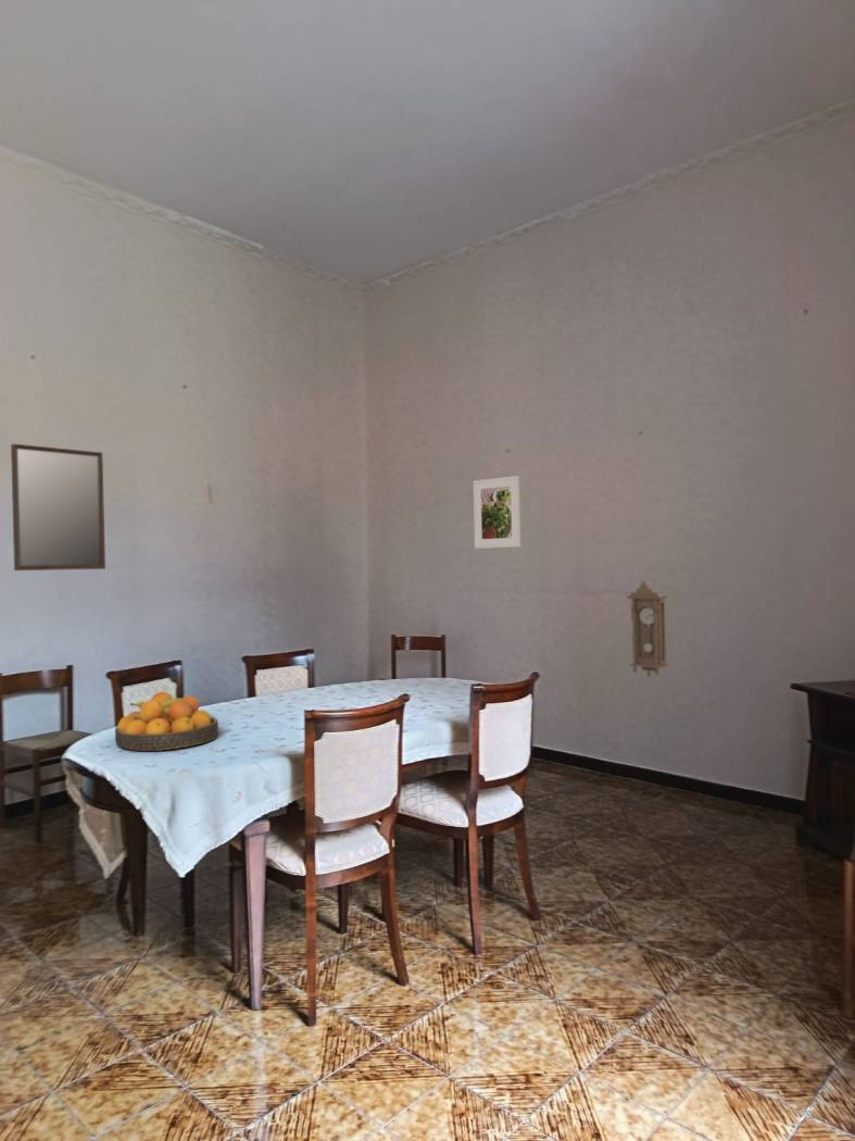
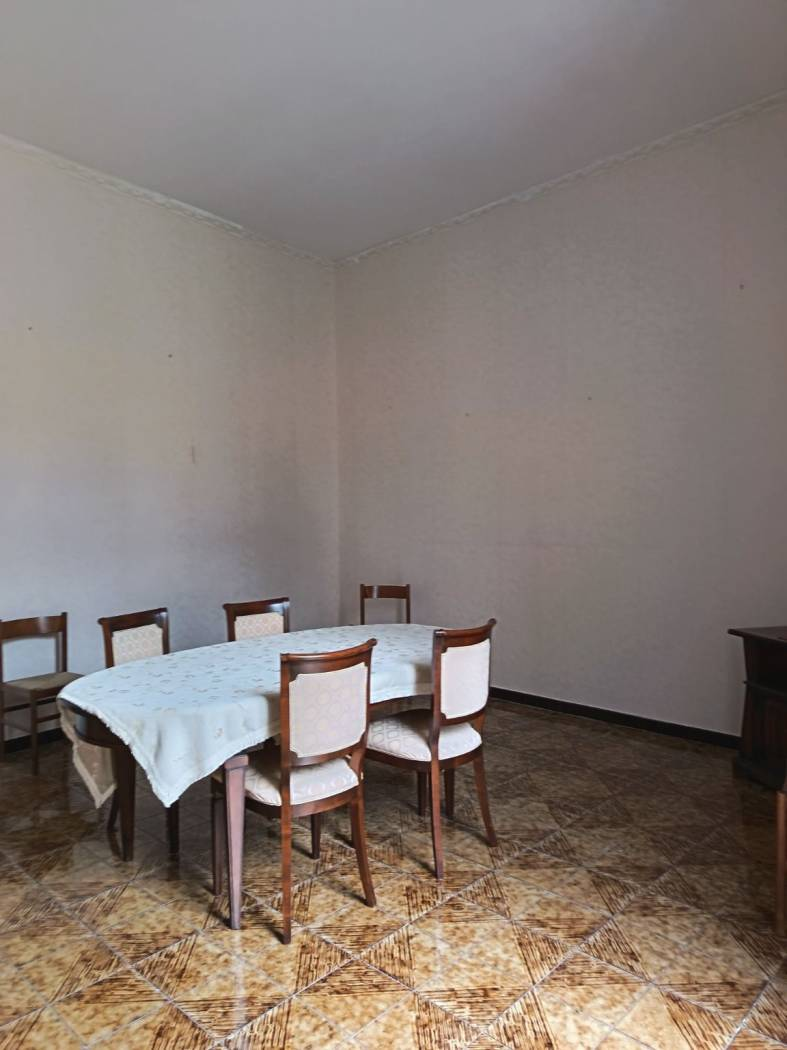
- fruit bowl (166, 717)
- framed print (496, 513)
- pendulum clock (647, 628)
- home mirror (60, 509)
